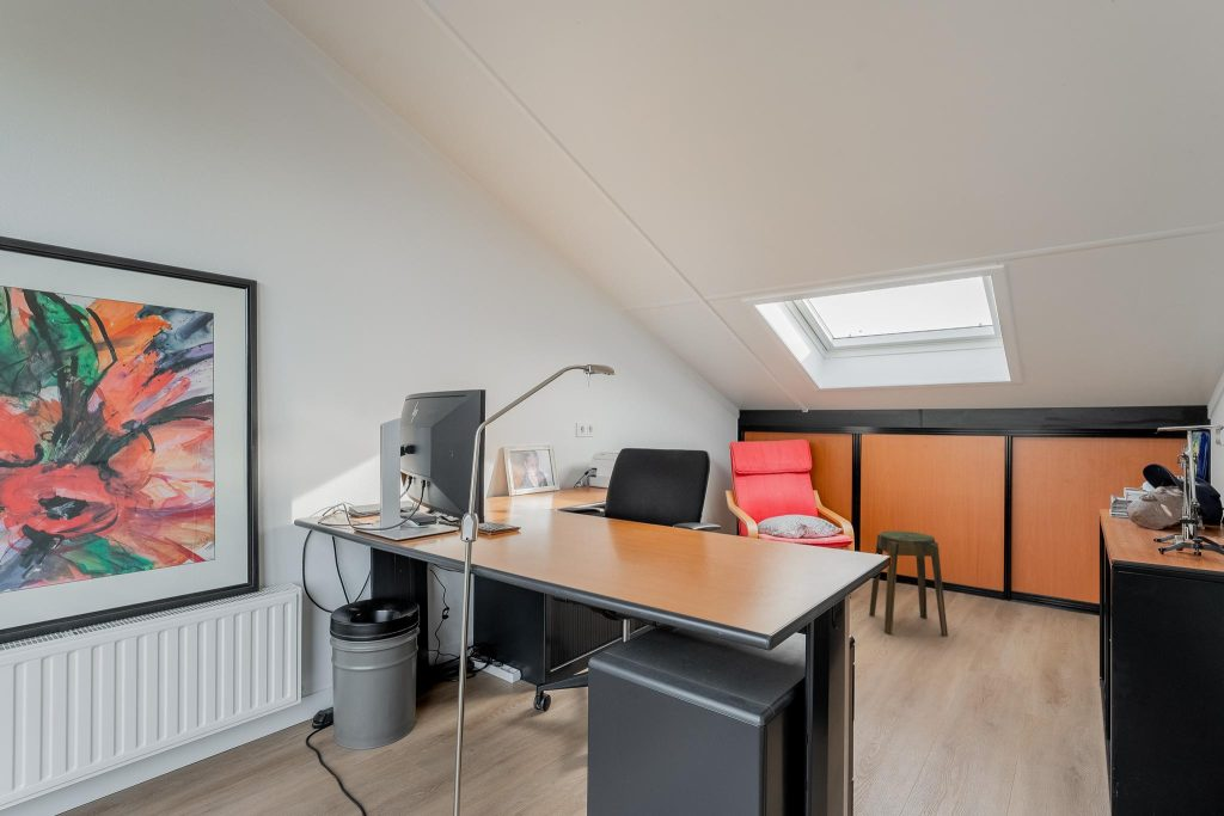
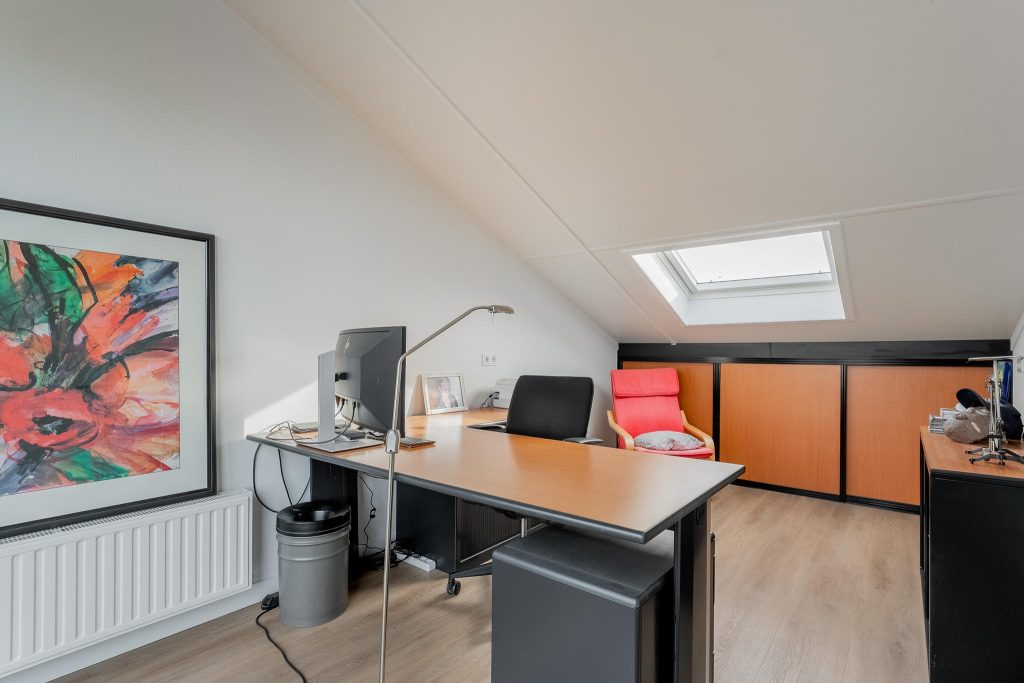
- stool (895, 579)
